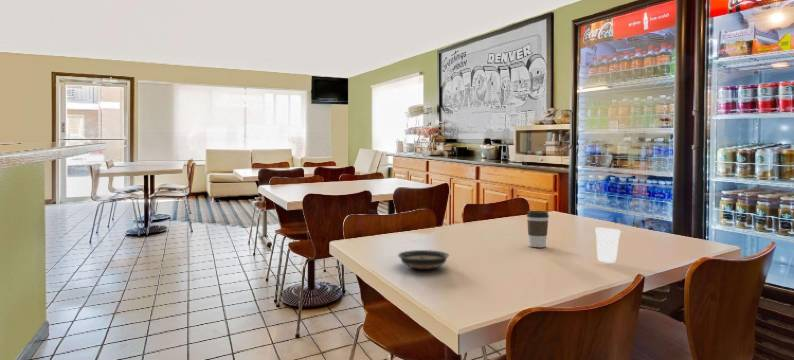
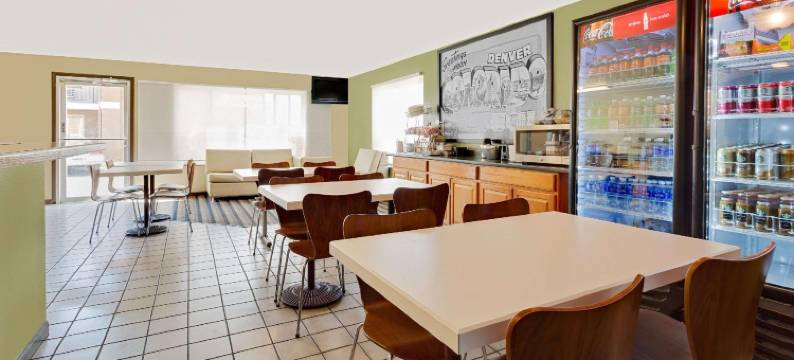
- saucer (423, 260)
- cup (607, 244)
- coffee cup (537, 228)
